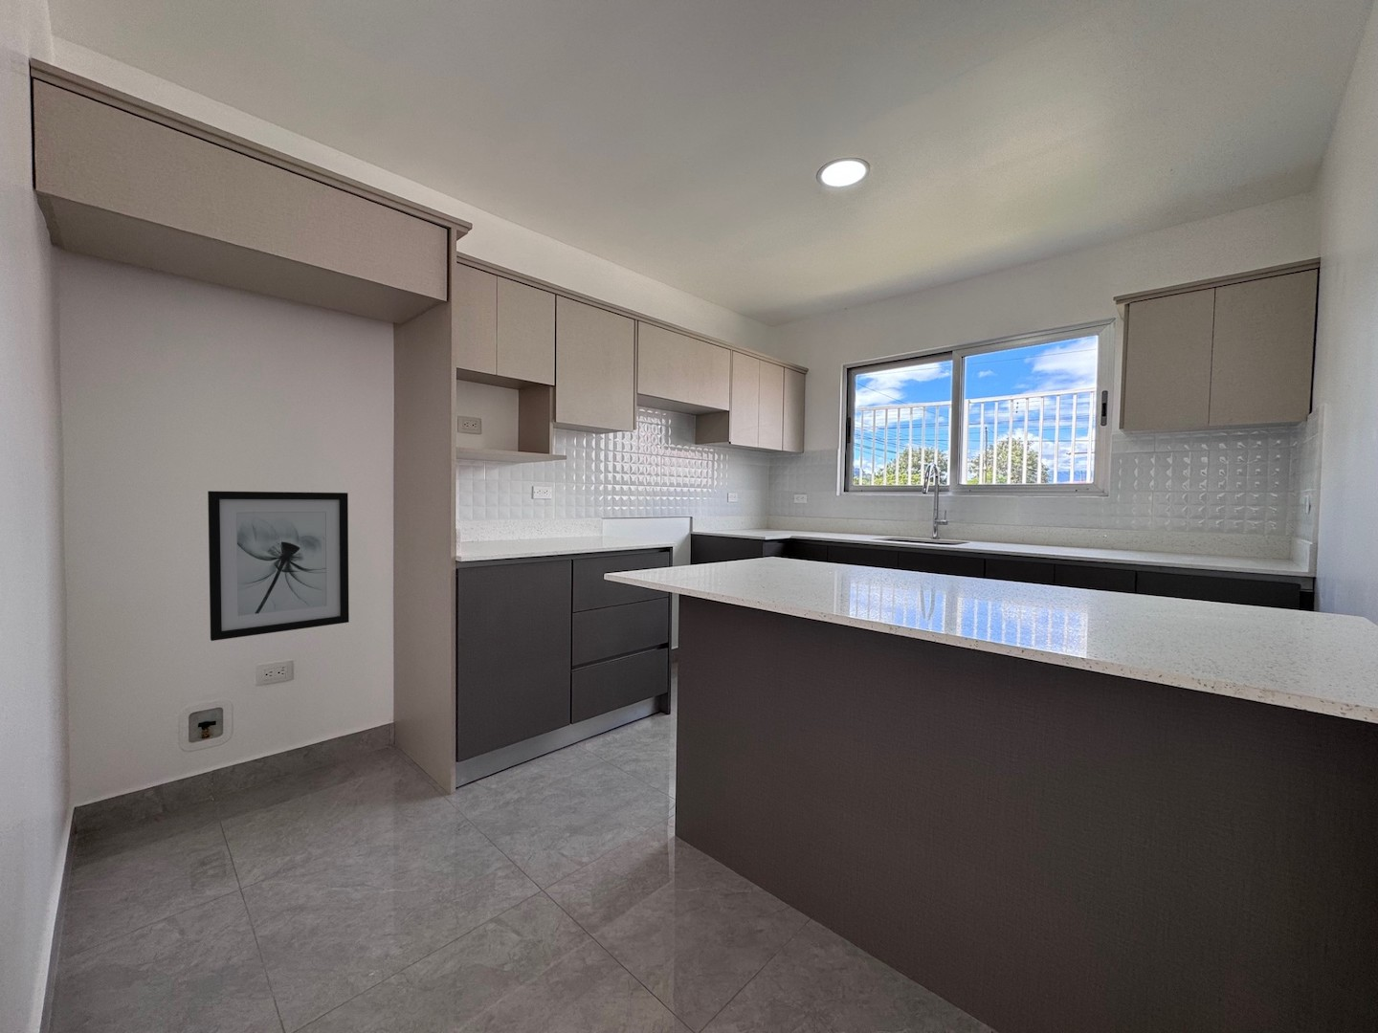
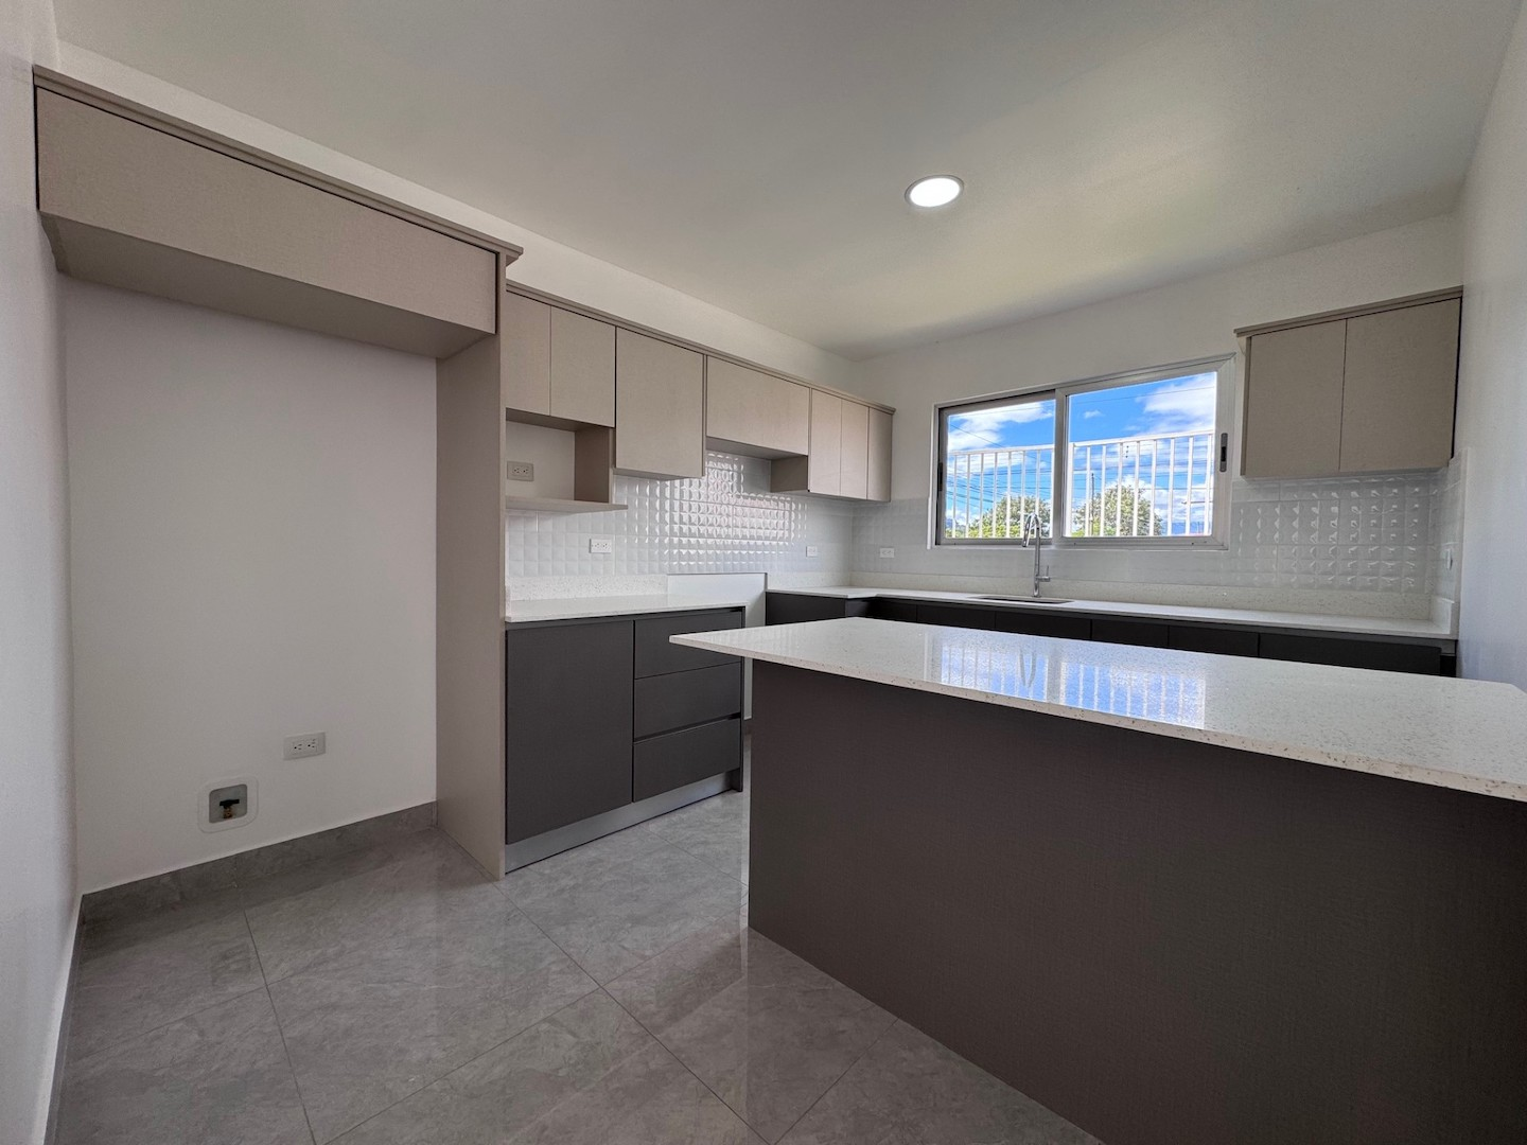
- wall art (283, 561)
